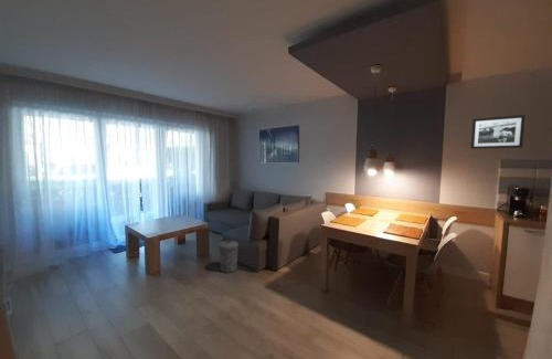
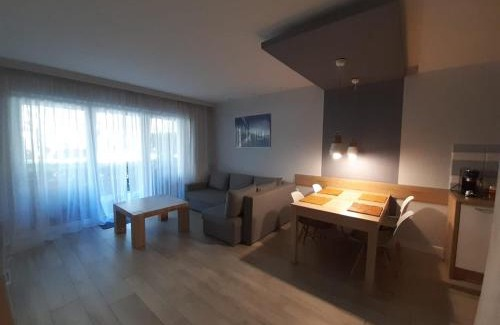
- picture frame (496, 133)
- trash can (229, 255)
